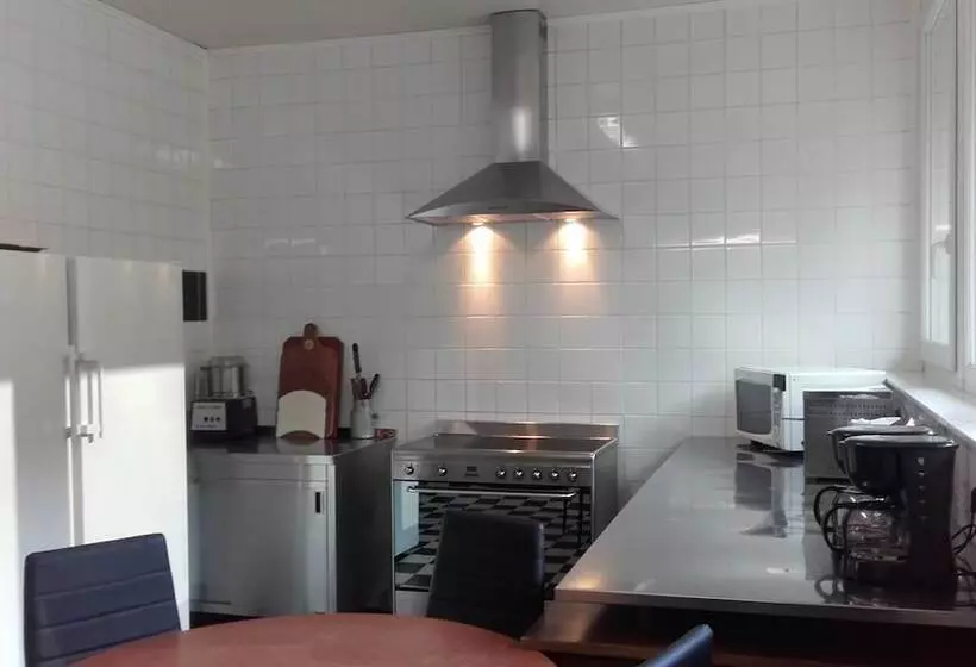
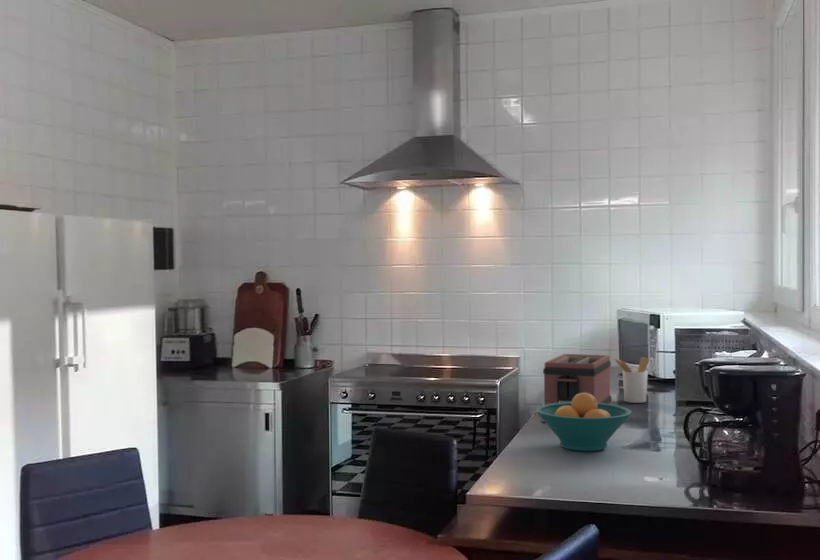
+ fruit bowl (583, 420)
+ toaster (577, 387)
+ utensil holder (630, 378)
